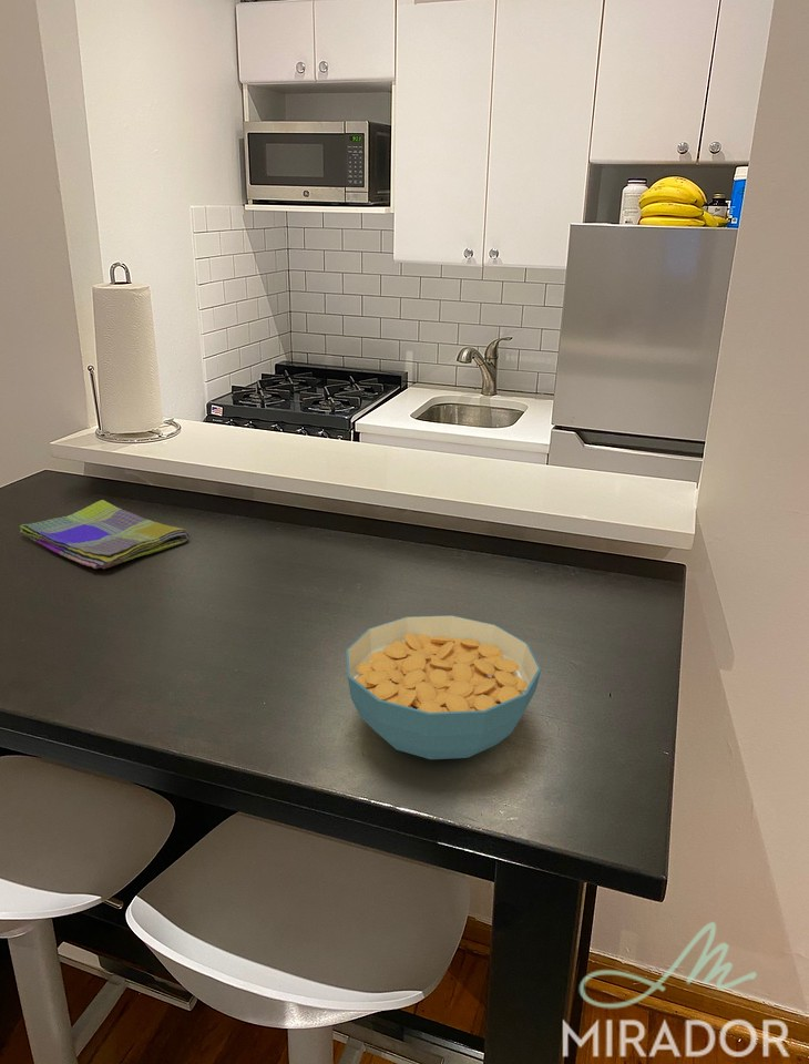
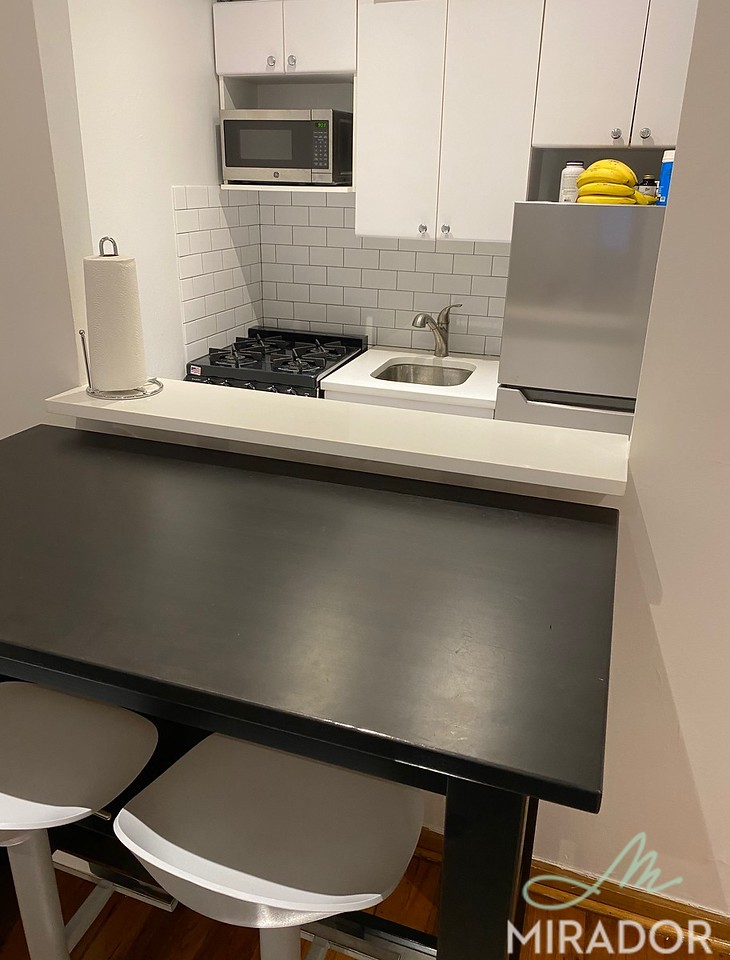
- cereal bowl (440, 699)
- dish towel (104, 531)
